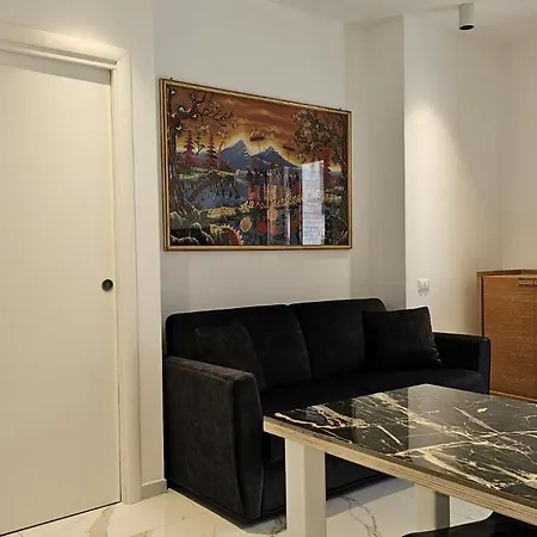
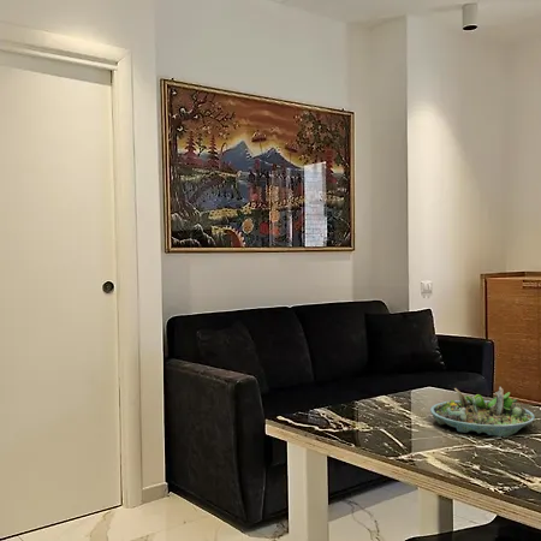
+ succulent planter (481, 404)
